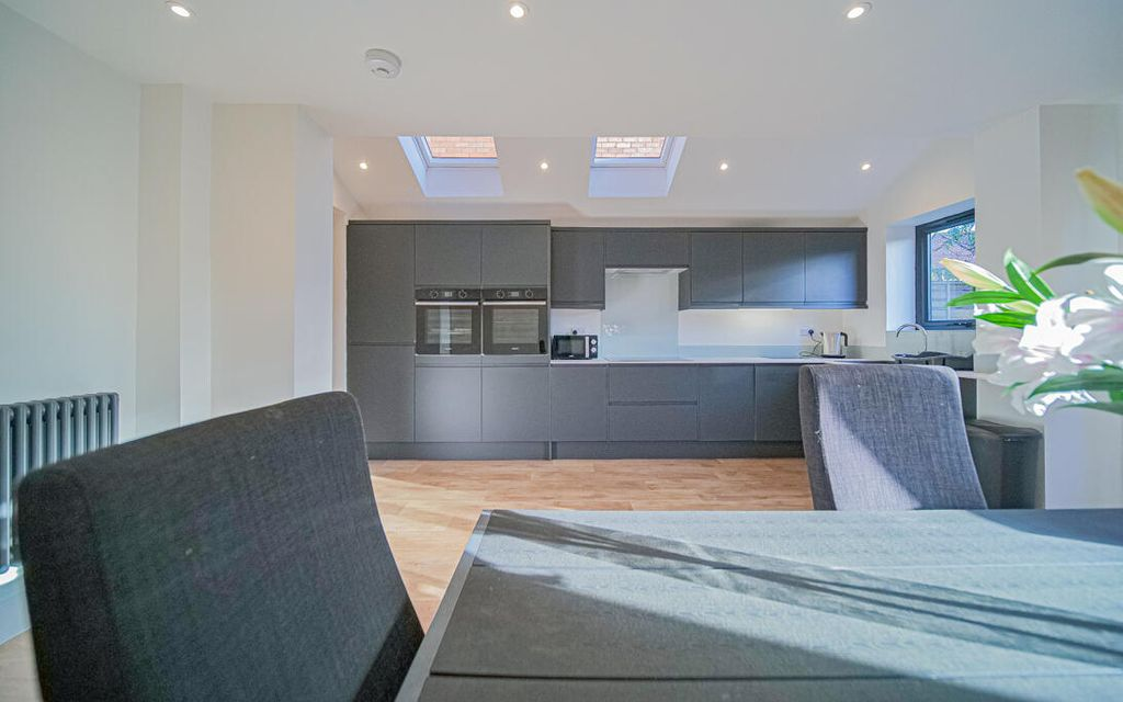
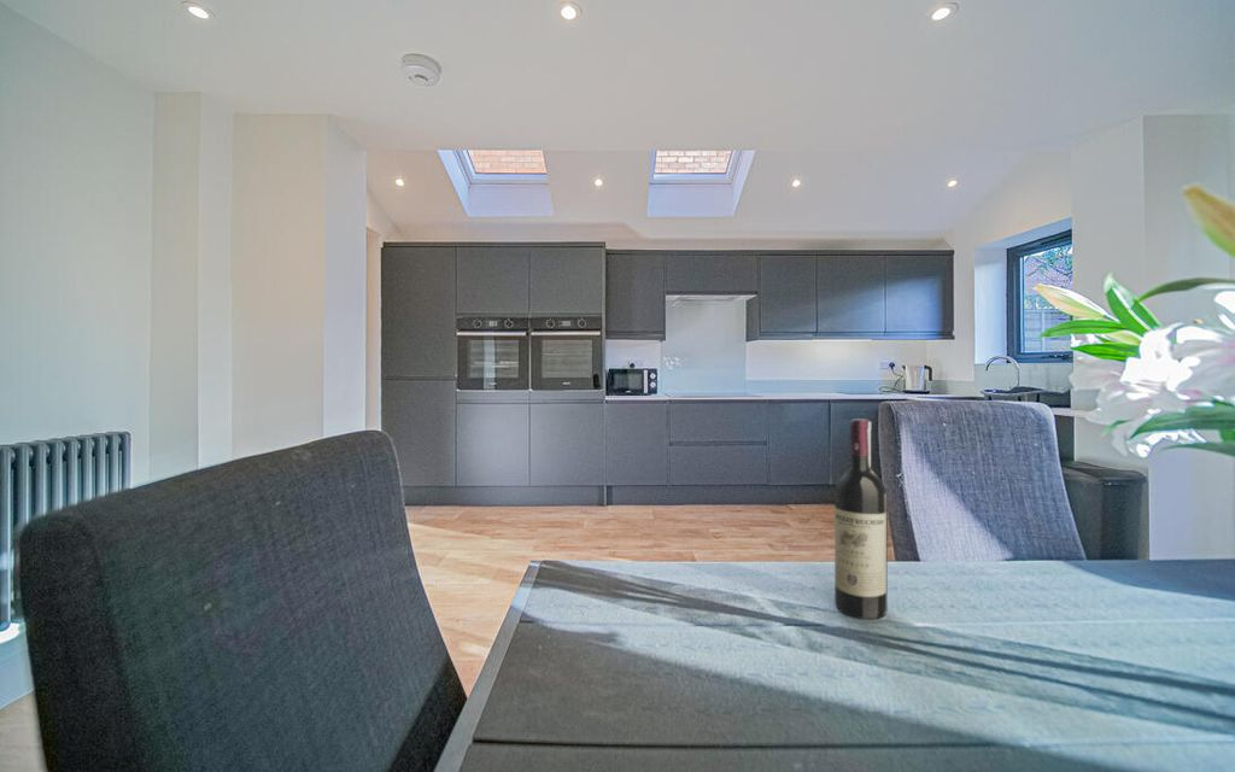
+ wine bottle (860, 514)
